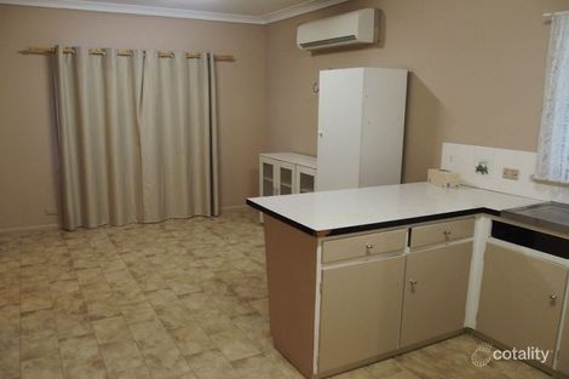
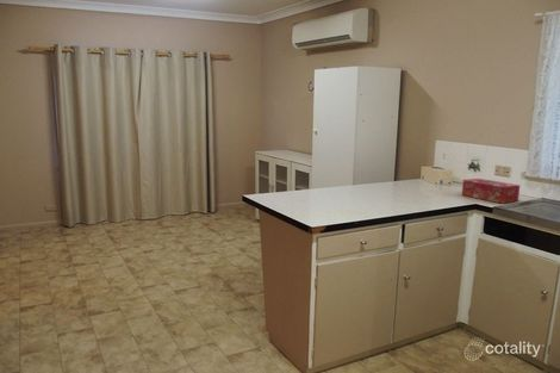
+ tissue box (490, 189)
